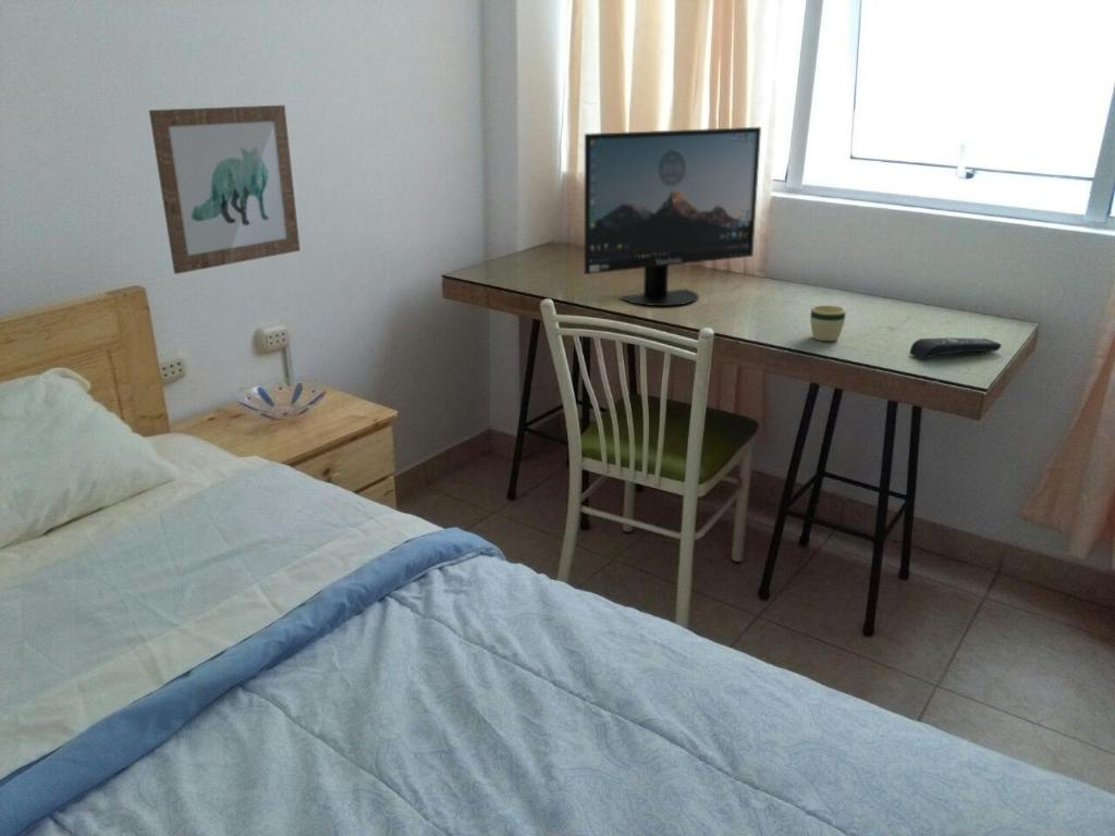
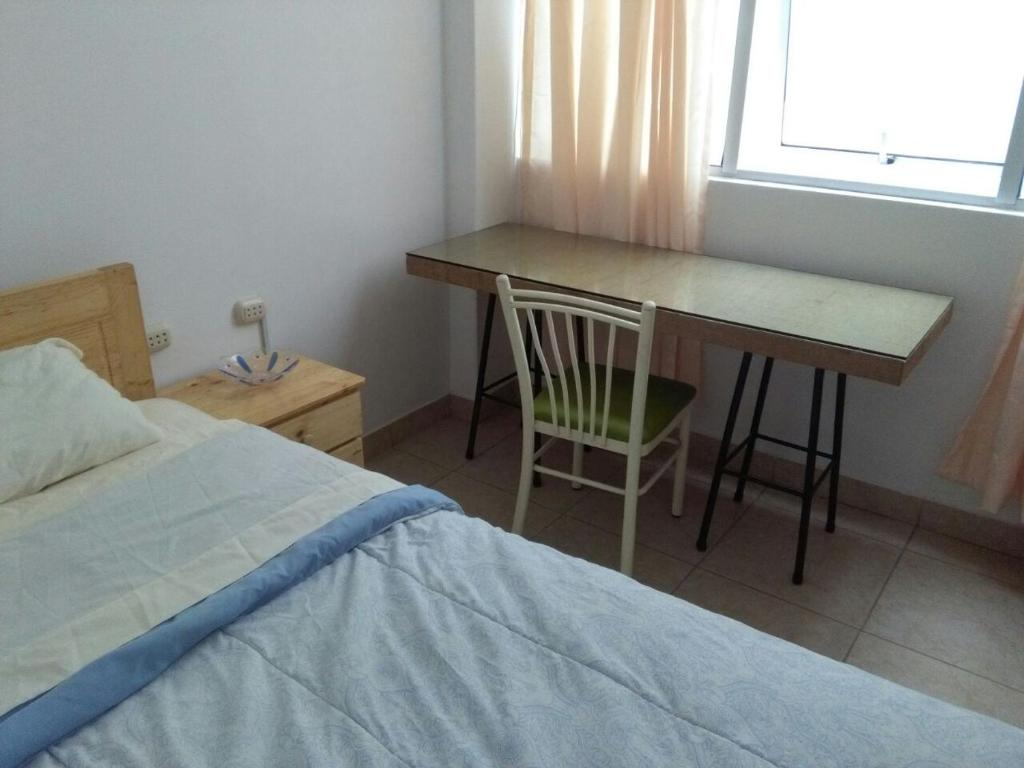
- mug (829, 321)
- wall art (231, 186)
- monitor (671, 217)
- remote control (955, 345)
